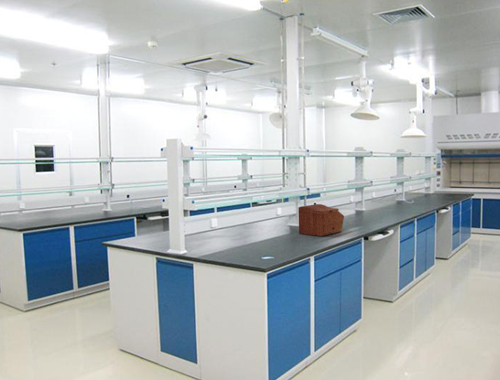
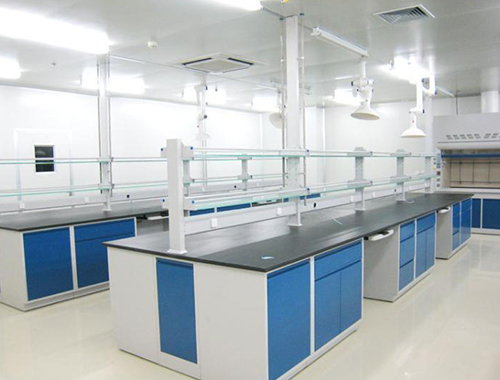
- sewing box (322, 218)
